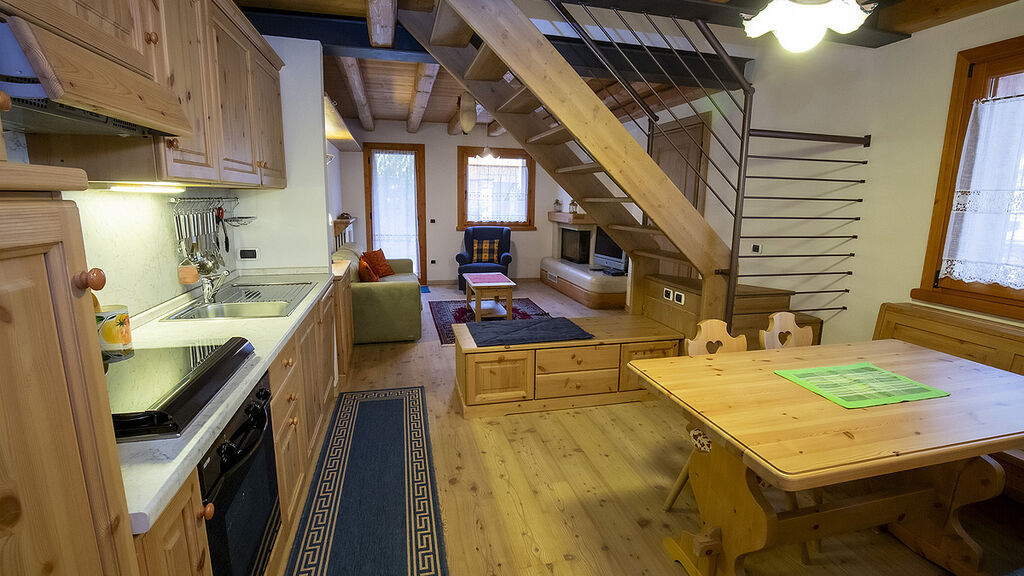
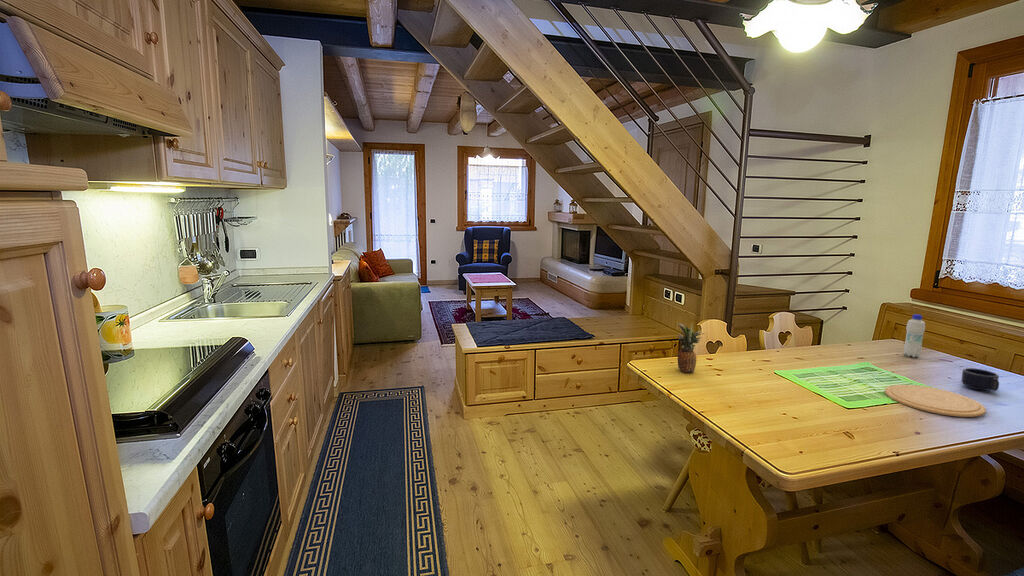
+ mug (982, 381)
+ fruit (689, 347)
+ plate (932, 398)
+ bottle (914, 335)
